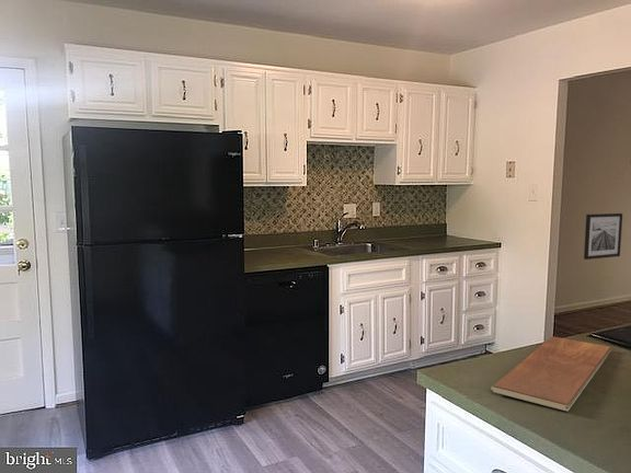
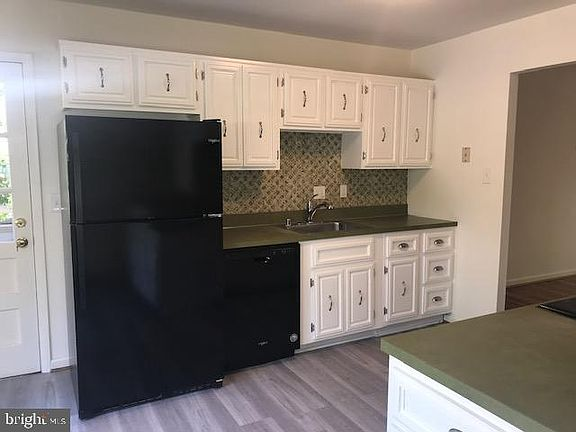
- chopping board (557, 366)
- wall art (603, 235)
